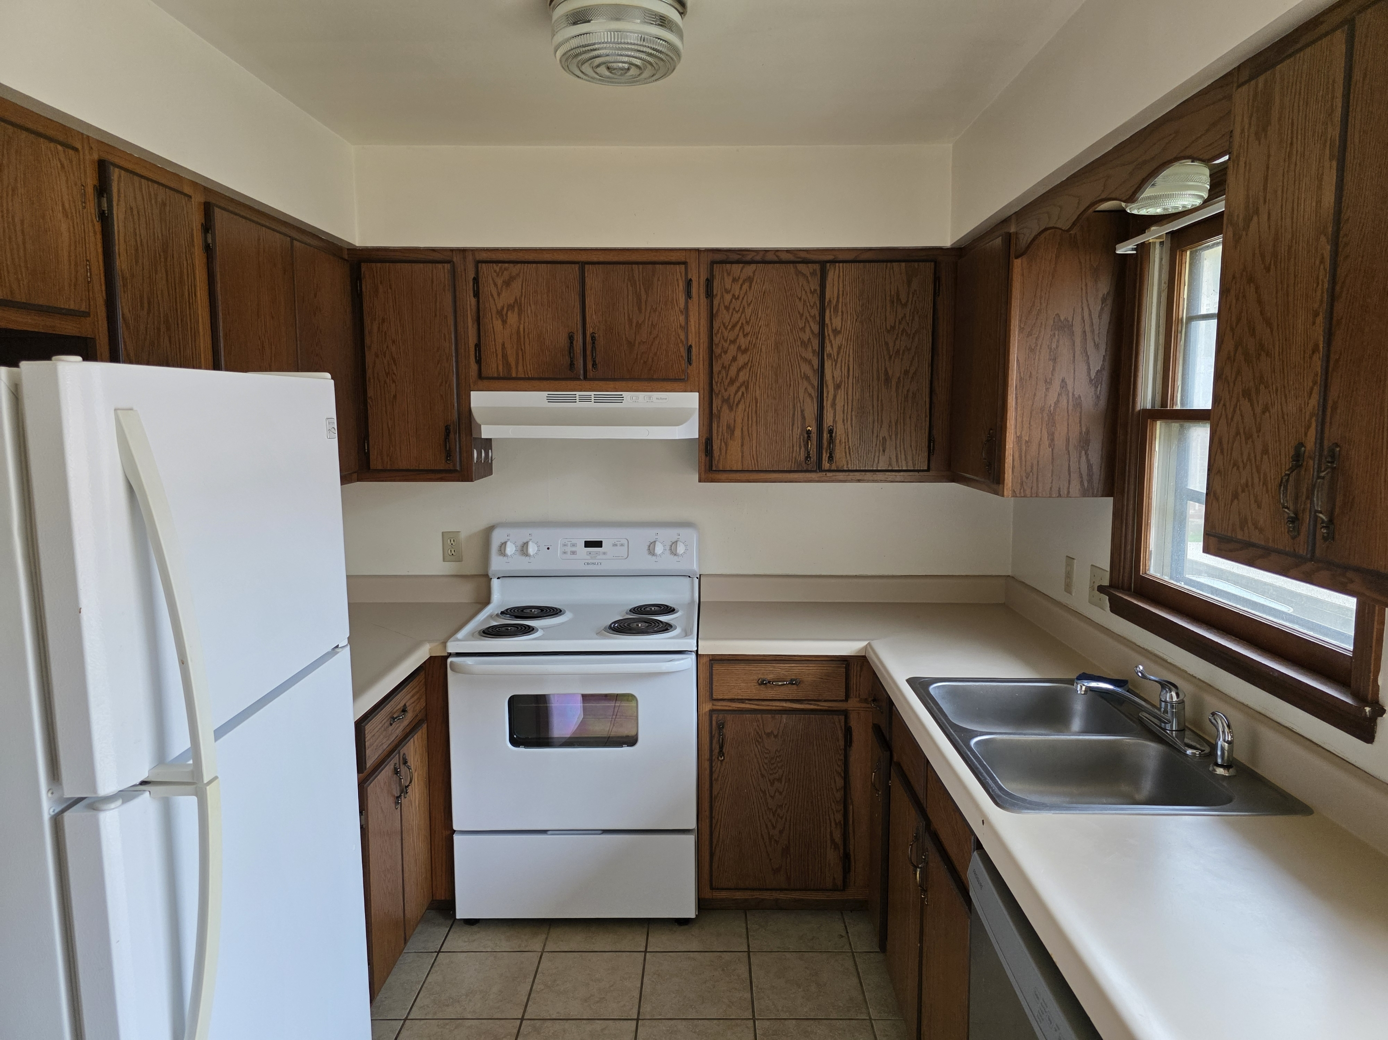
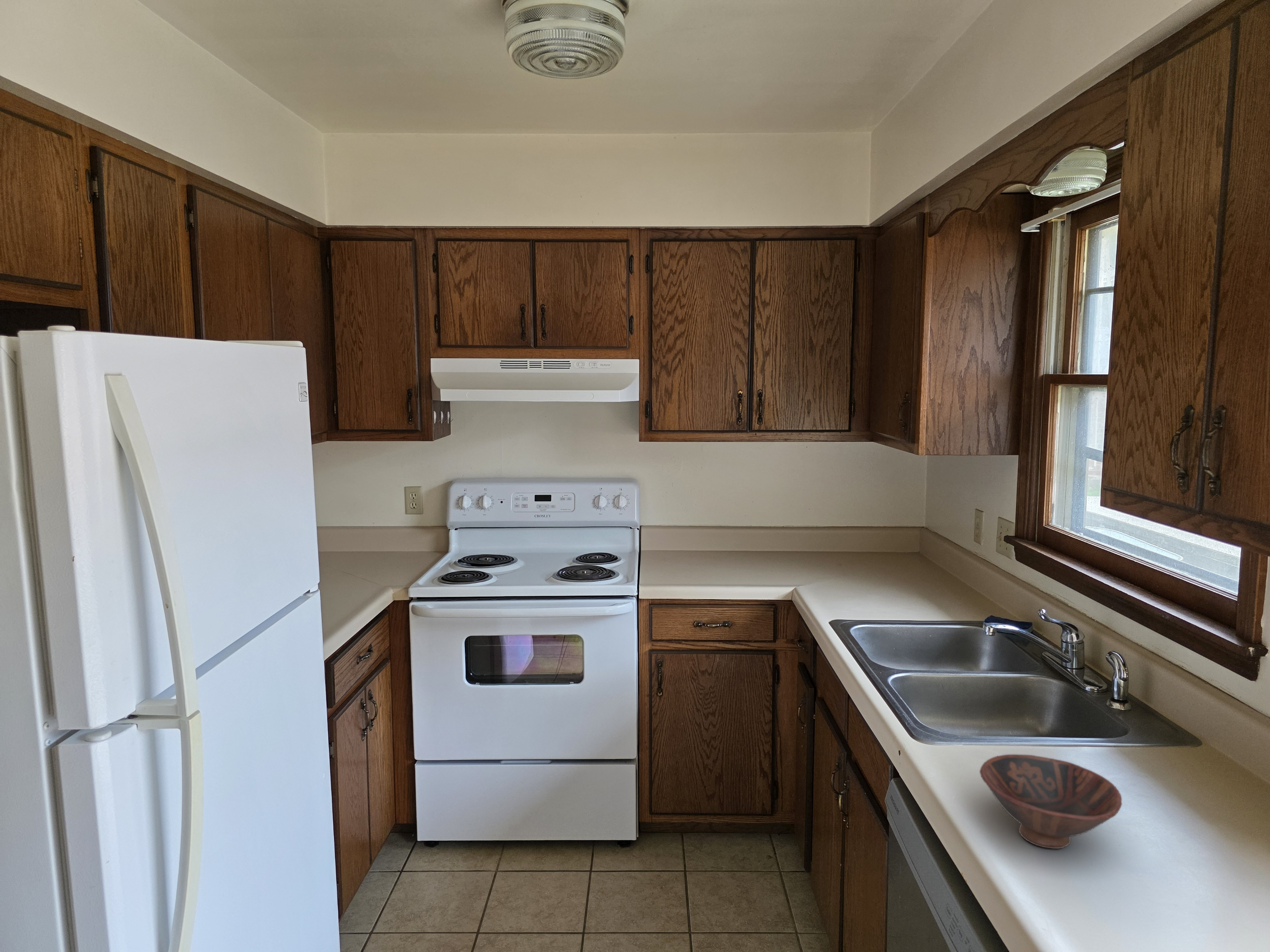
+ bowl (1047, 809)
